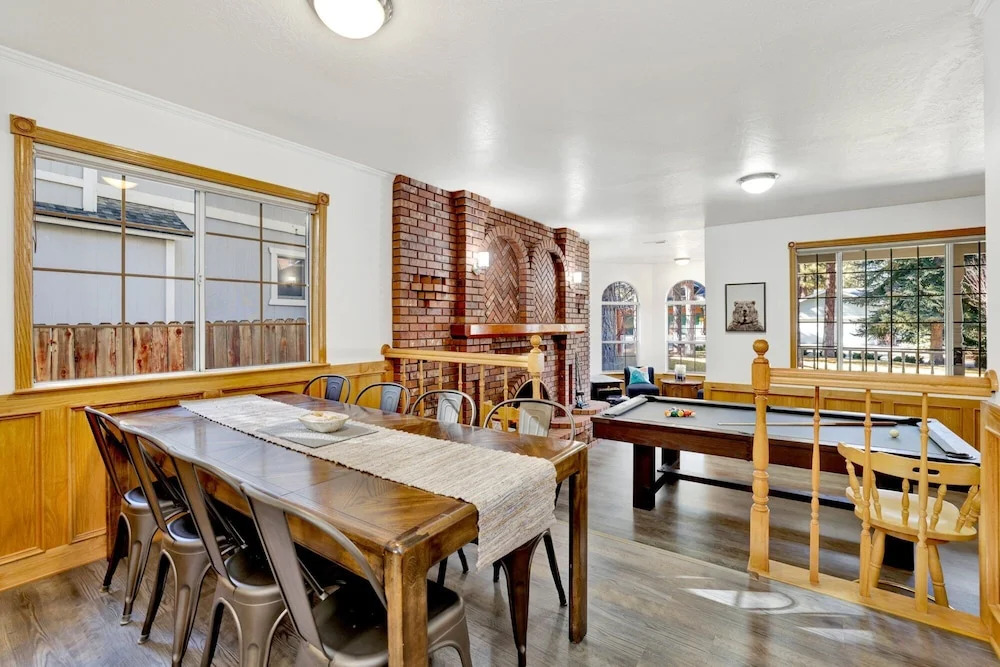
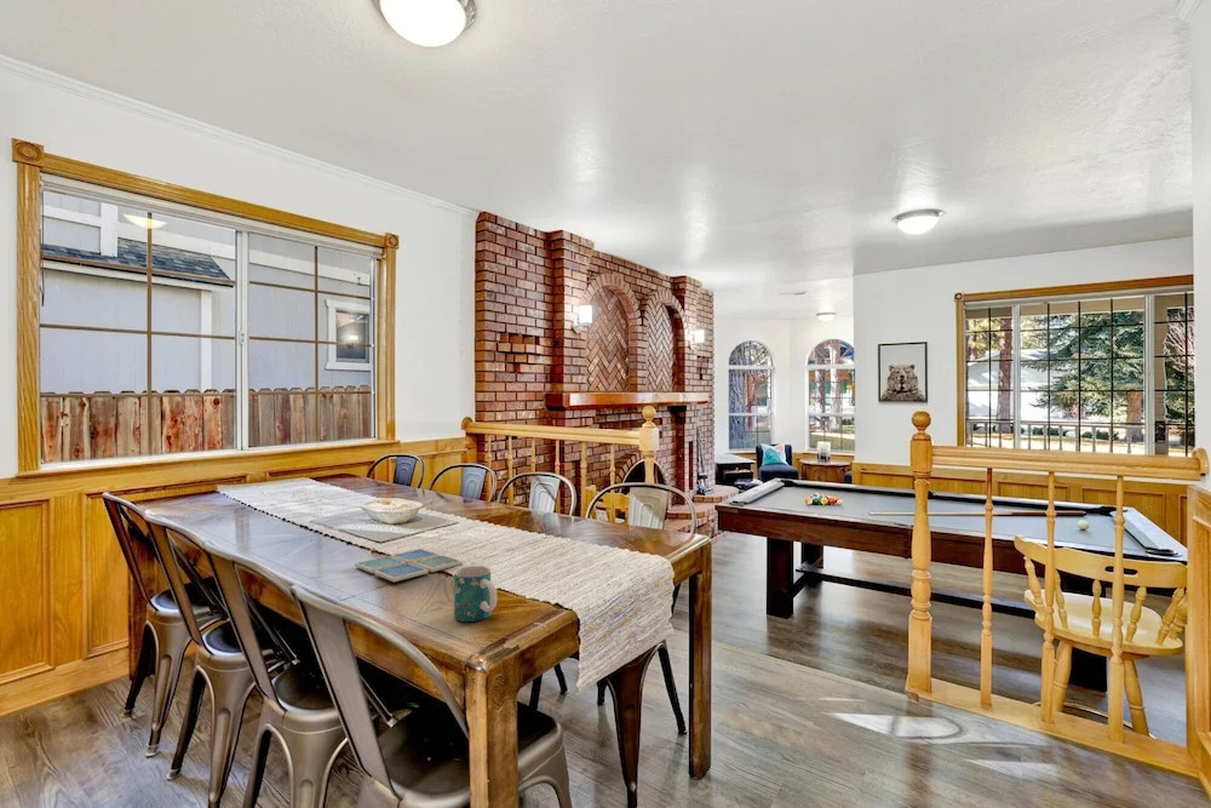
+ drink coaster (408, 563)
+ mug (477, 595)
